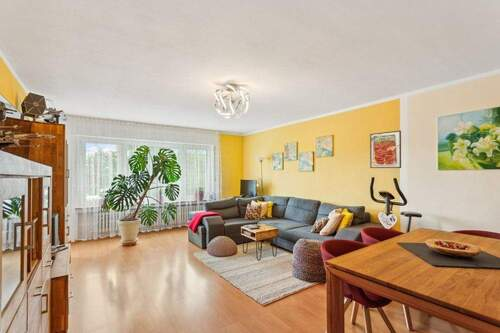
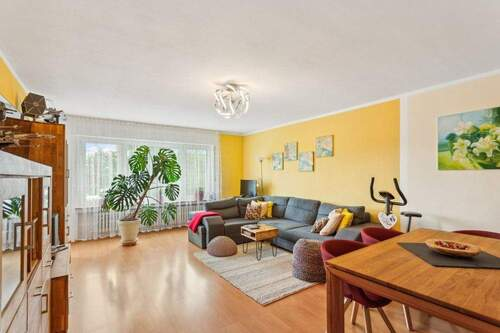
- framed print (384, 150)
